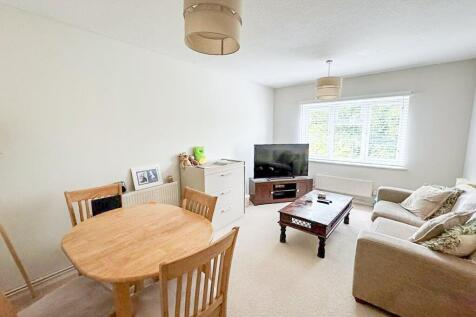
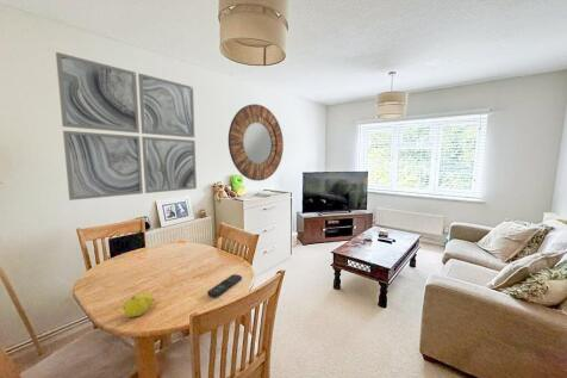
+ home mirror (258, 143)
+ wall art (142, 132)
+ fruit (139, 304)
+ remote control (225, 284)
